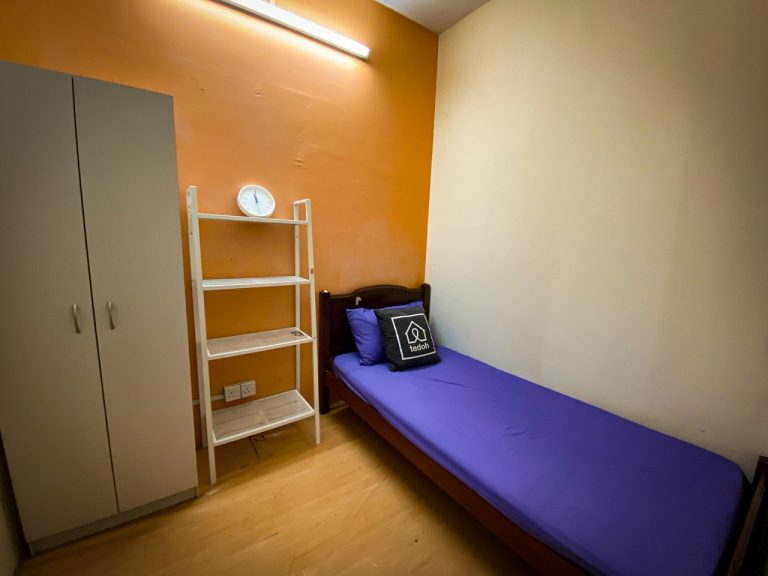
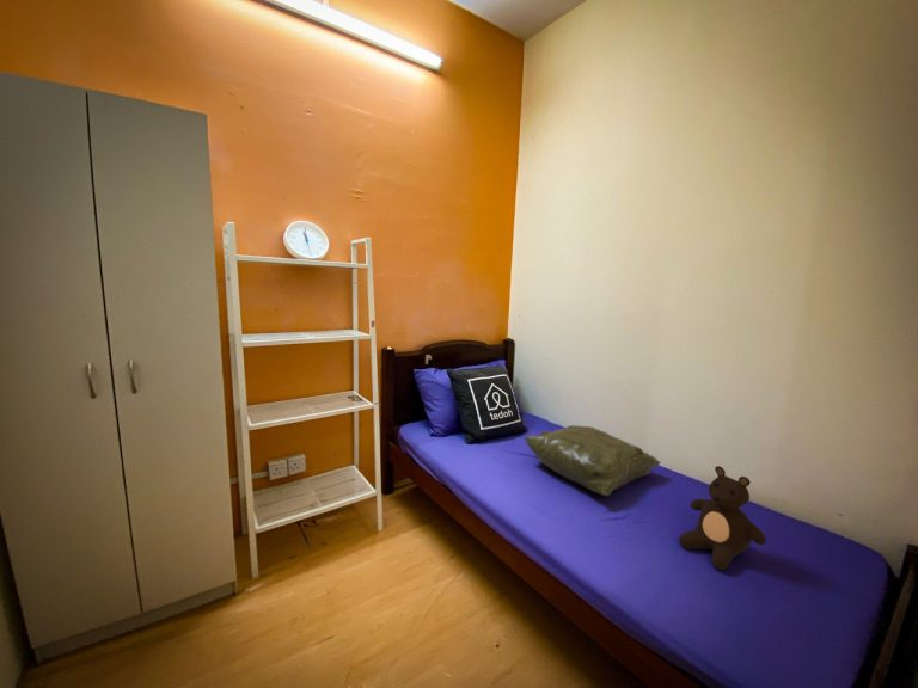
+ cushion (589, 452)
+ teddy bear (718, 514)
